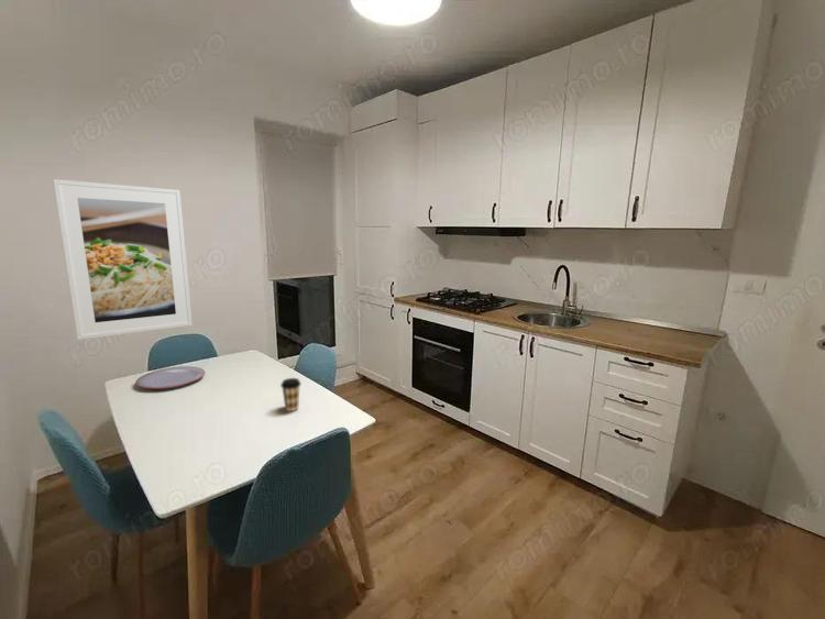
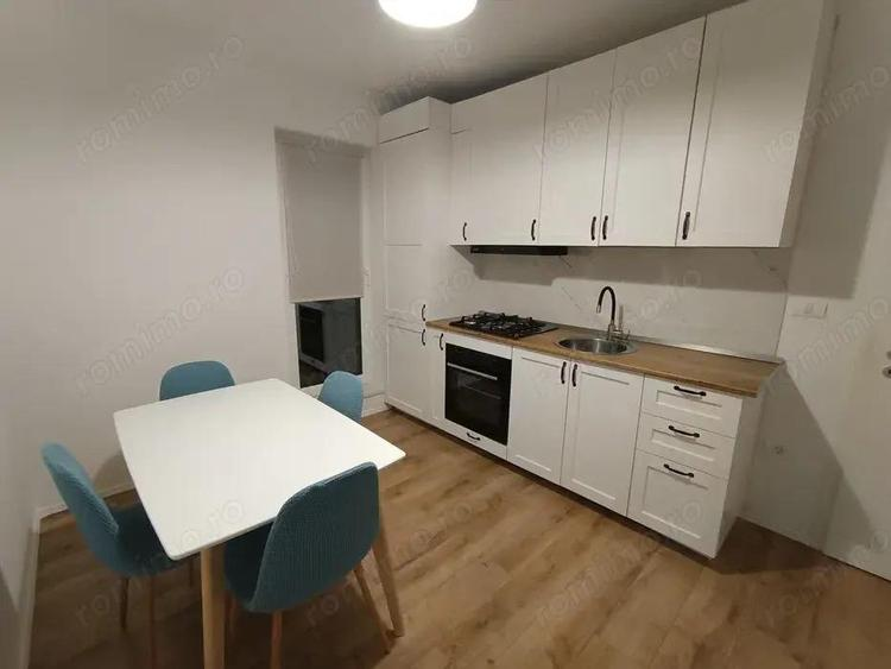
- coffee cup (290, 395)
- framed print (131, 261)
- plate (172, 378)
